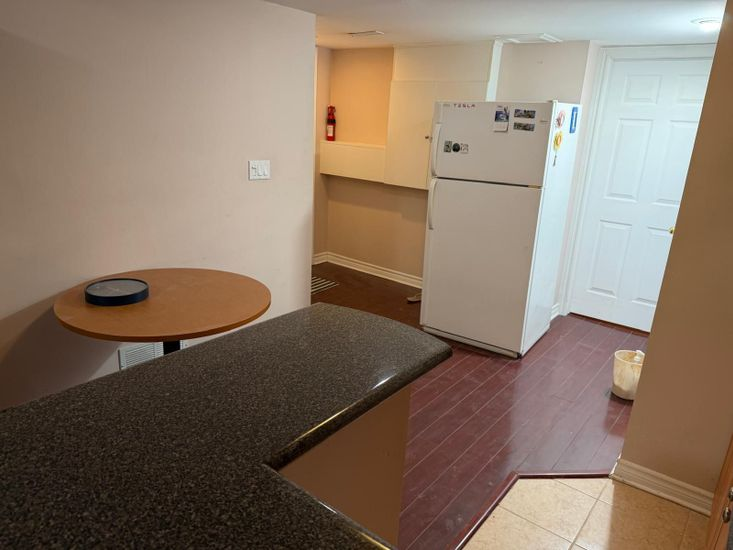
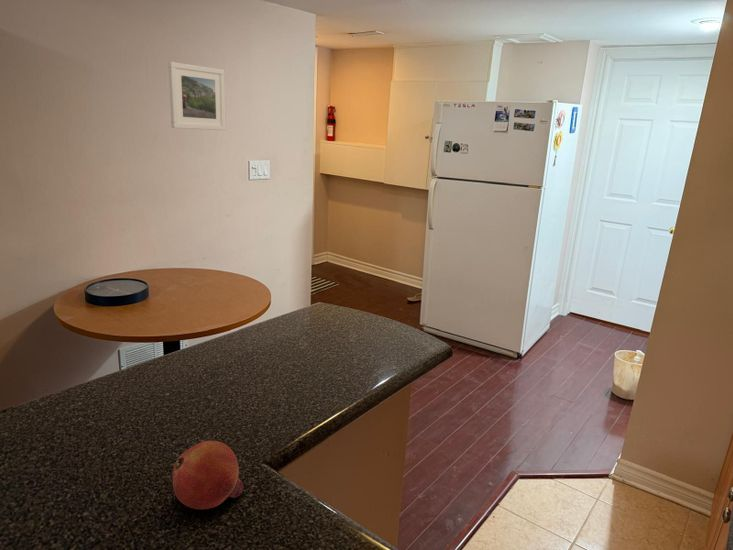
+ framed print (198, 98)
+ fruit (208, 472)
